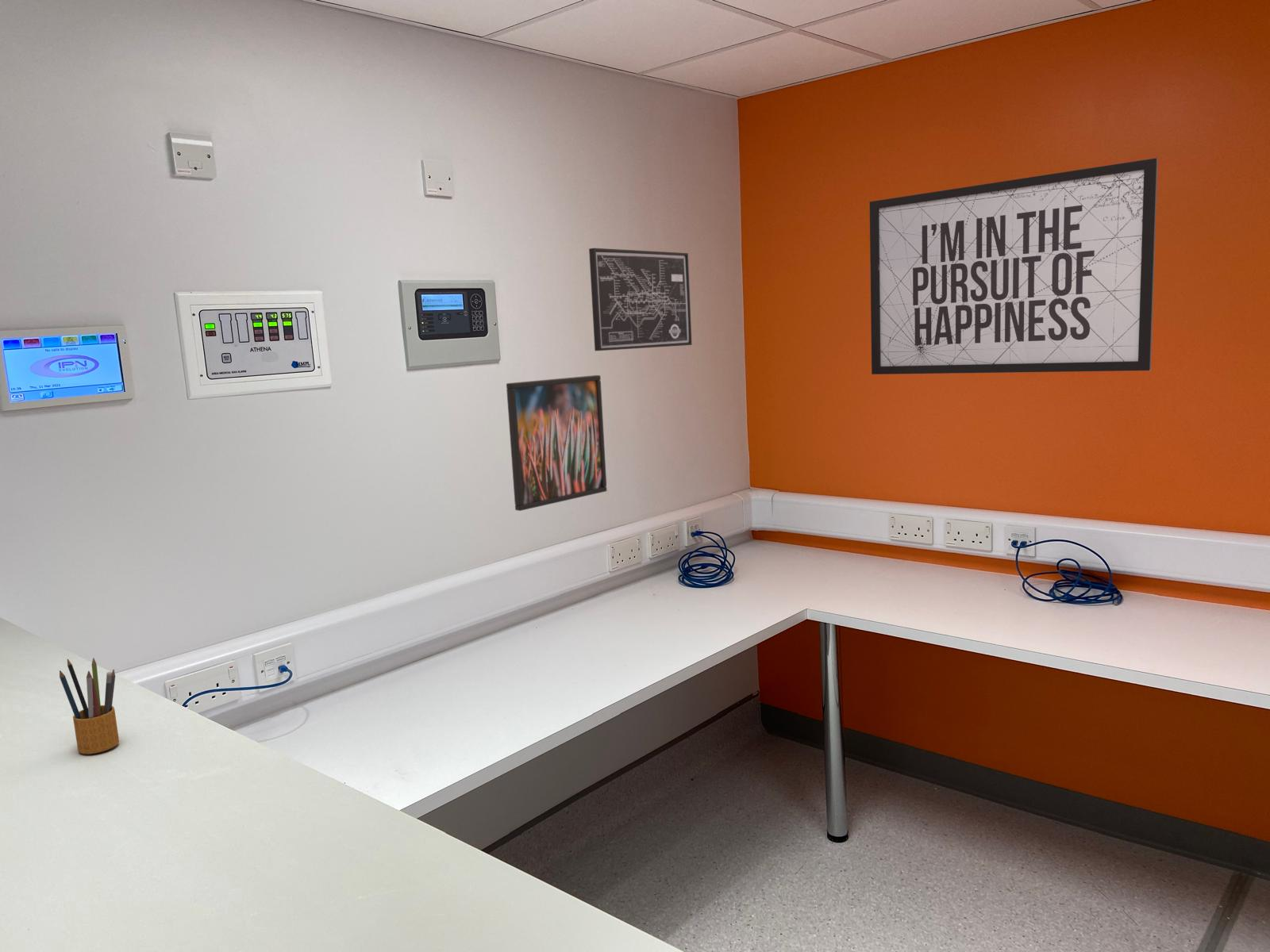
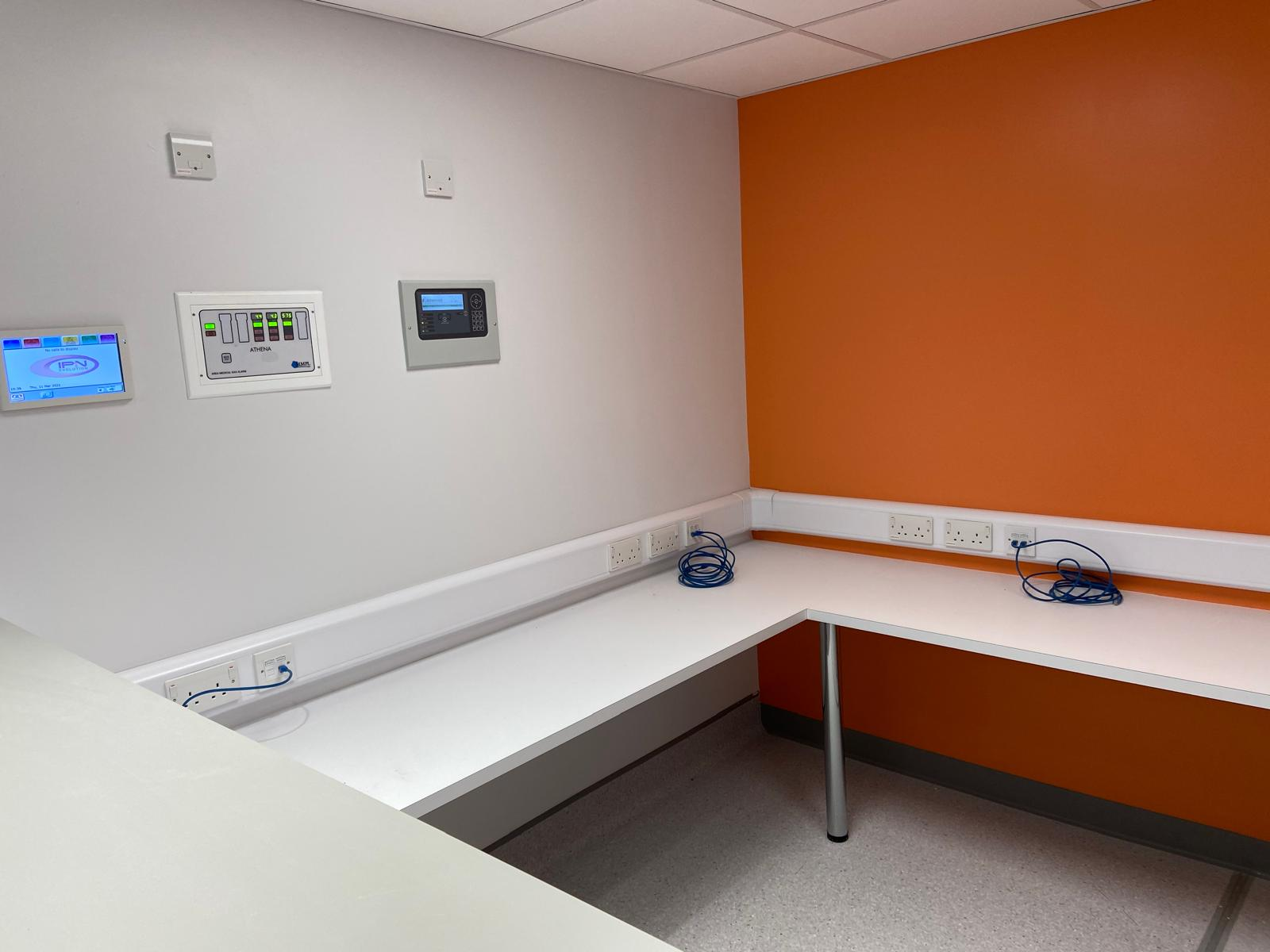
- mirror (998, 278)
- pencil box (90, 703)
- wall art (643, 299)
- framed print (559, 440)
